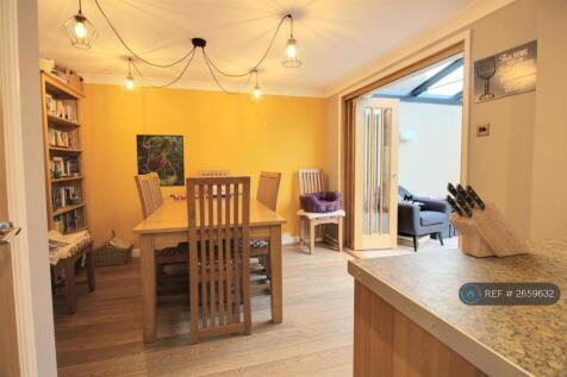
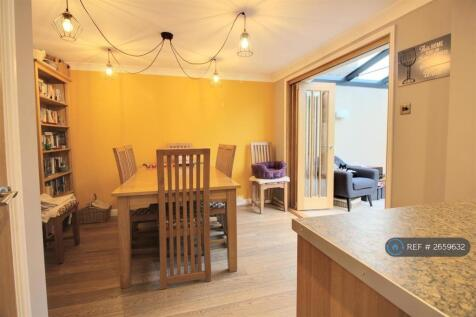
- knife block (485, 218)
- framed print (161, 161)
